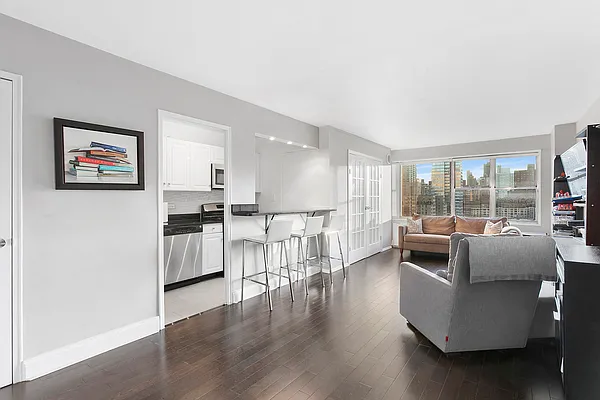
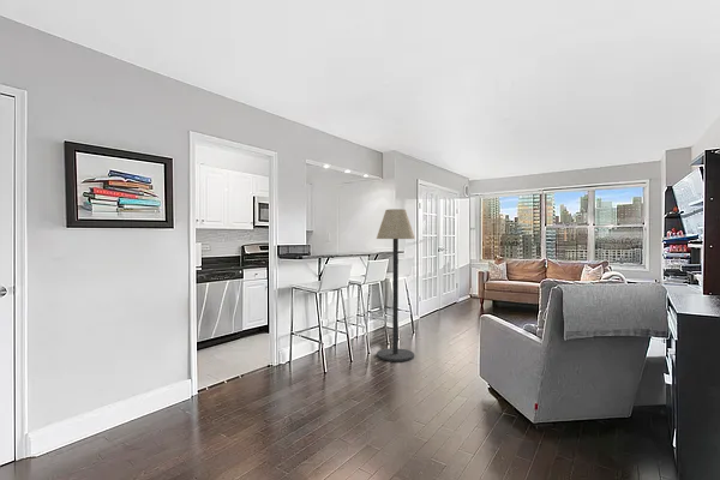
+ floor lamp (395, 282)
